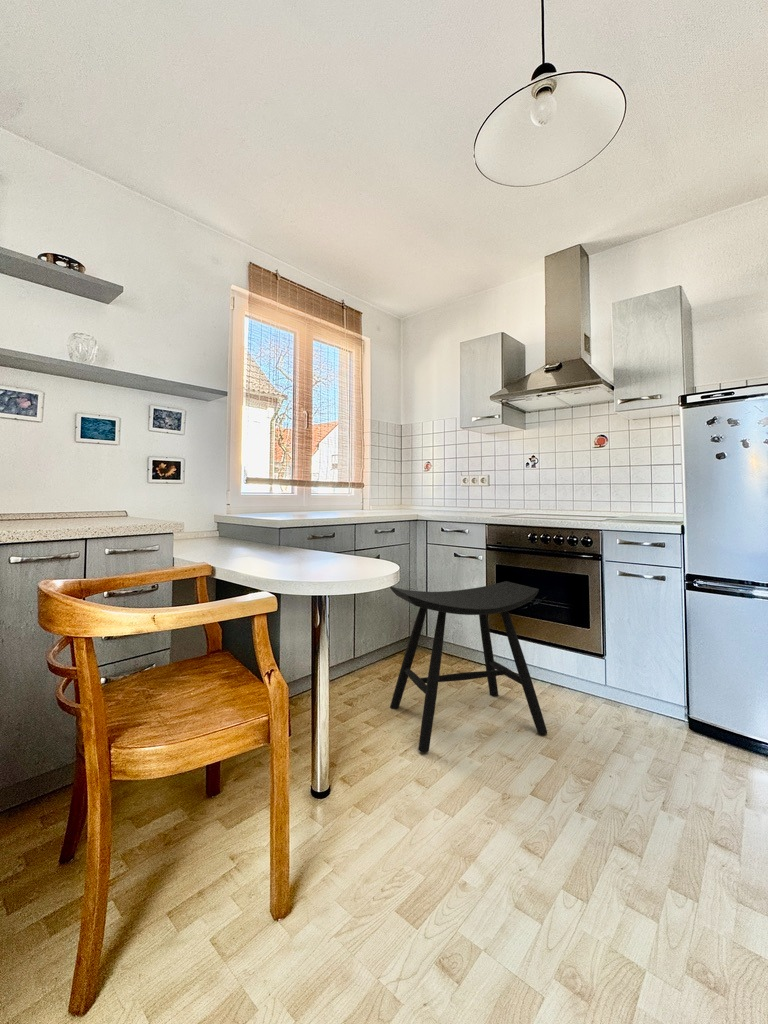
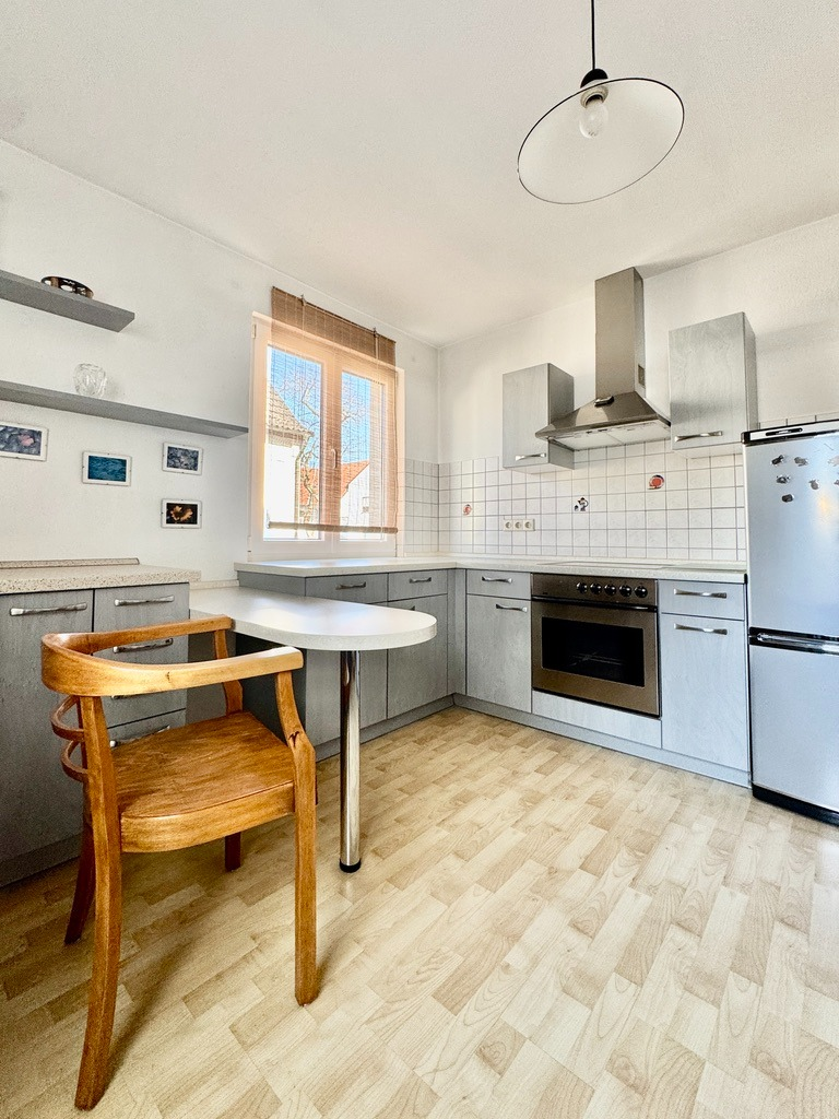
- stool (464, 672)
